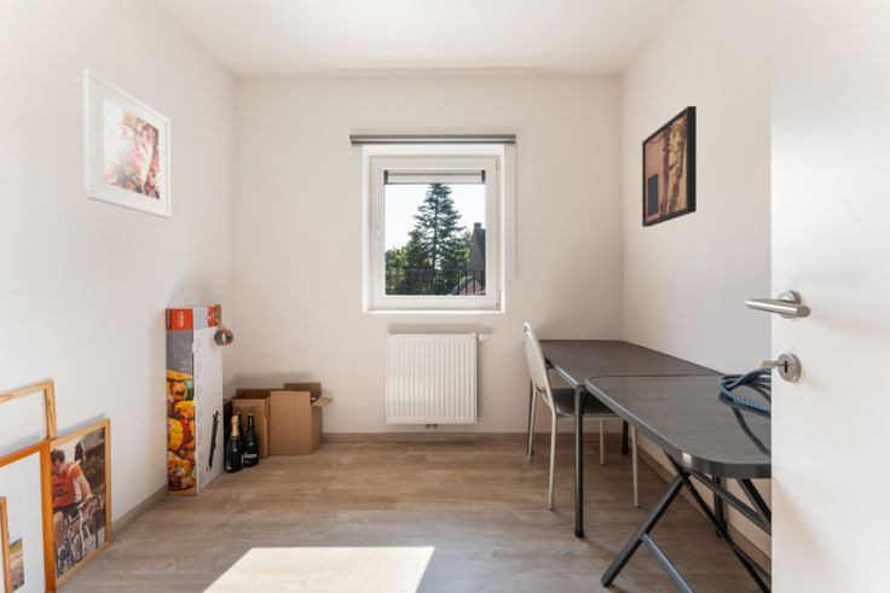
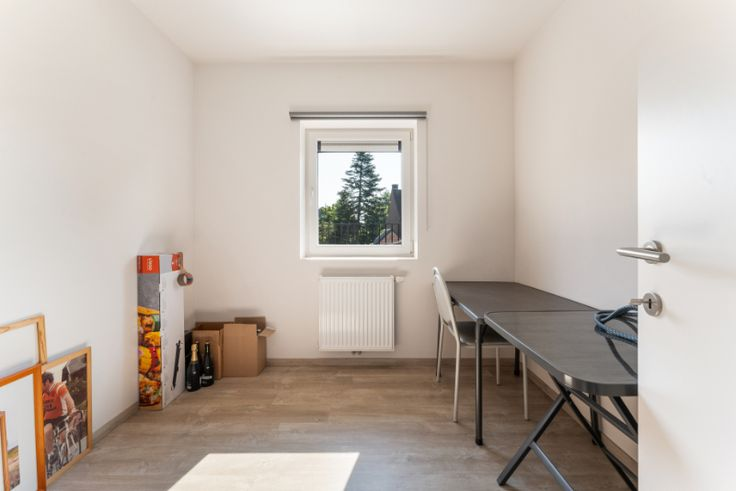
- wall art (666, 173)
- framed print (132, 153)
